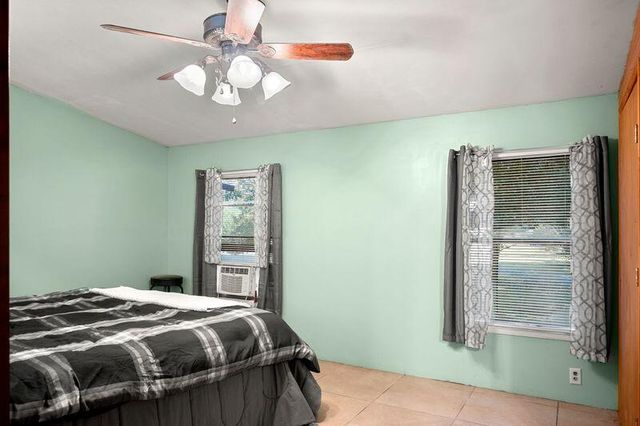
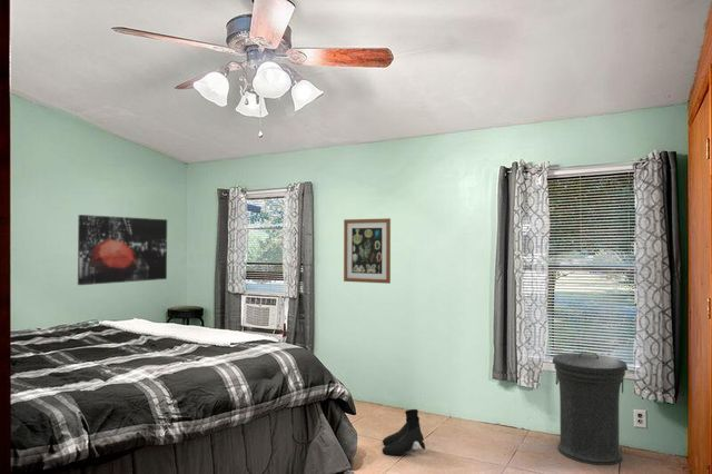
+ trash can (589, 402)
+ wall art (366, 250)
+ wall art (126, 249)
+ boots (403, 429)
